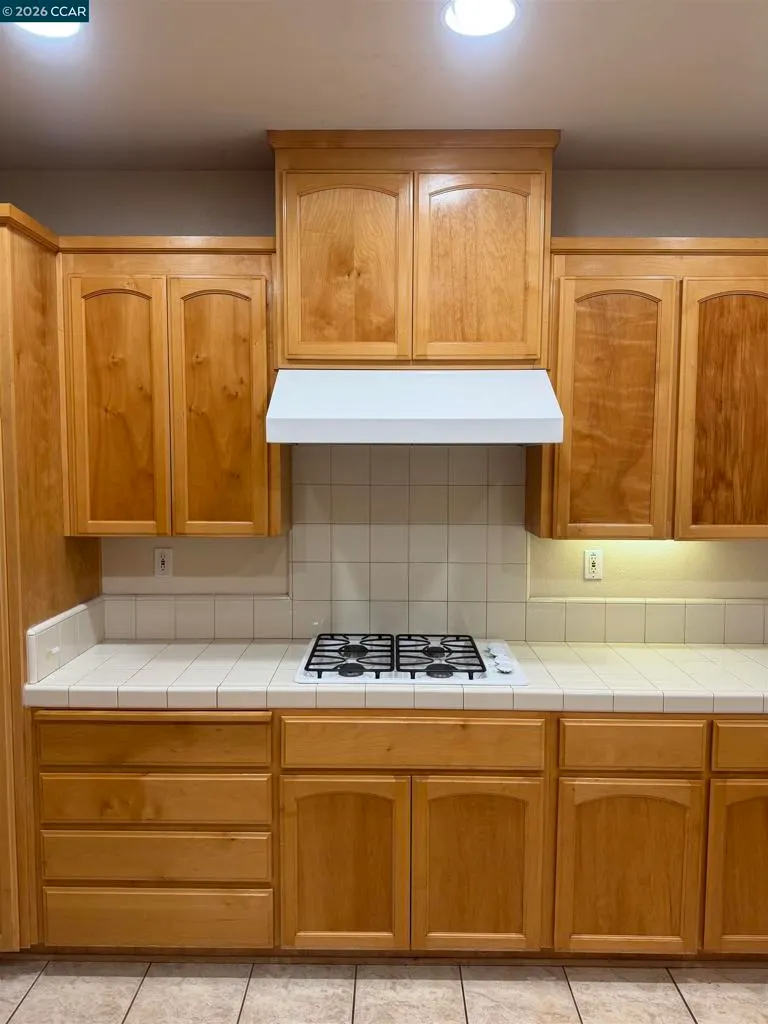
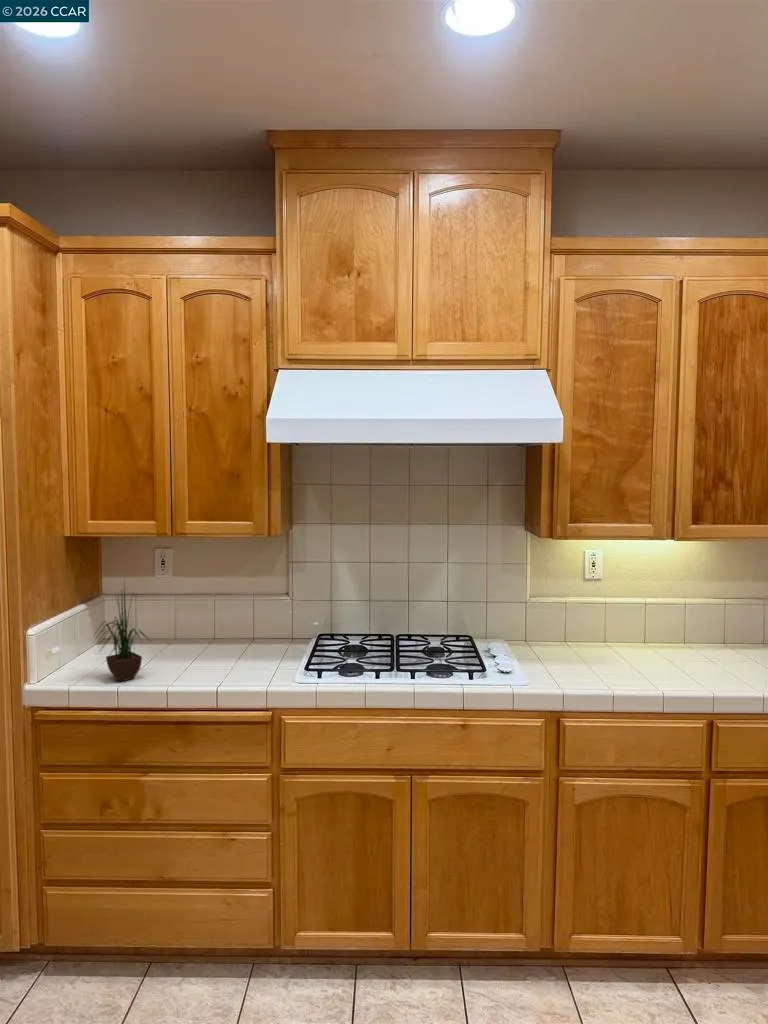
+ potted plant (119, 625)
